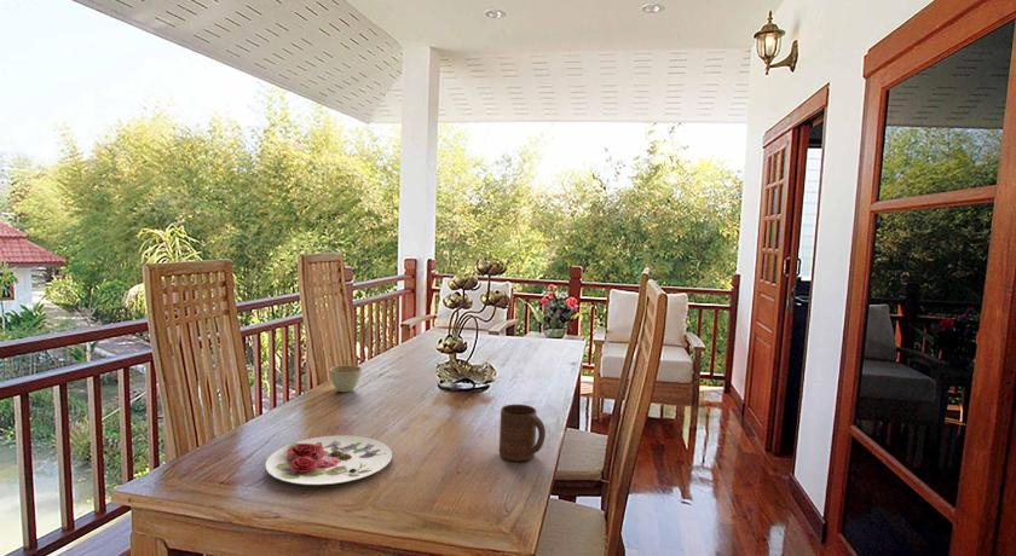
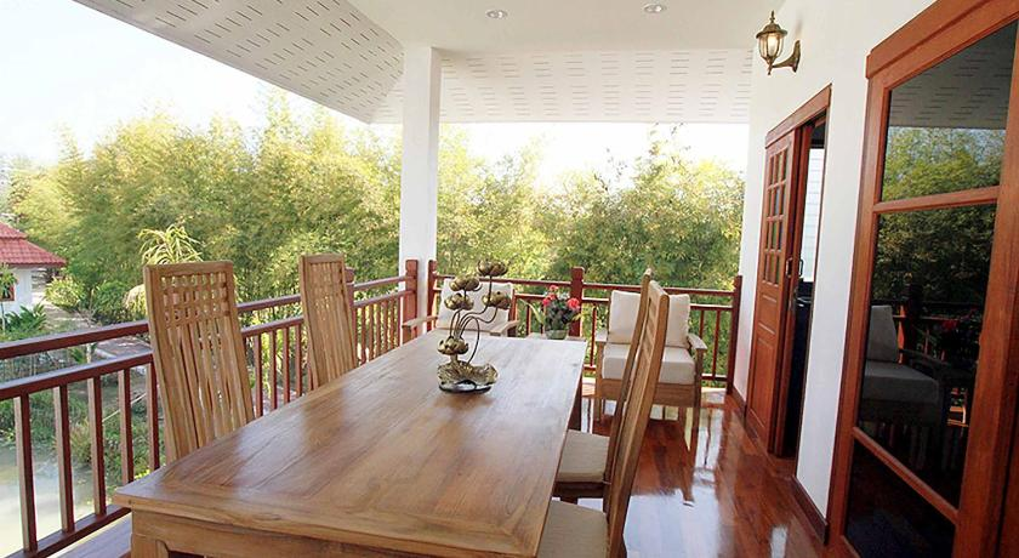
- plate (330, 456)
- flower pot (345, 378)
- cup (523, 433)
